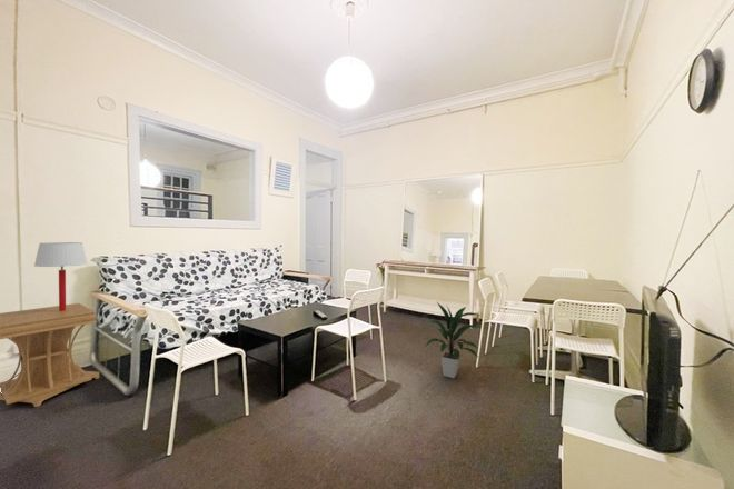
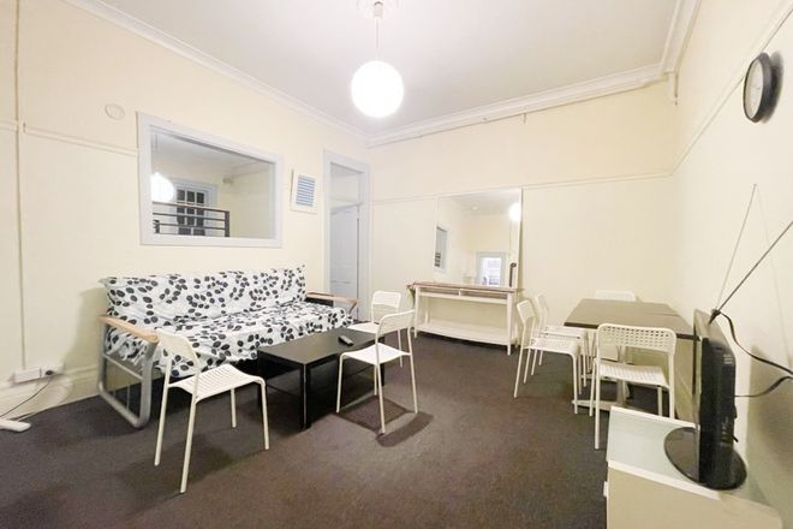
- table lamp (61, 276)
- indoor plant (453, 338)
- side table (46, 350)
